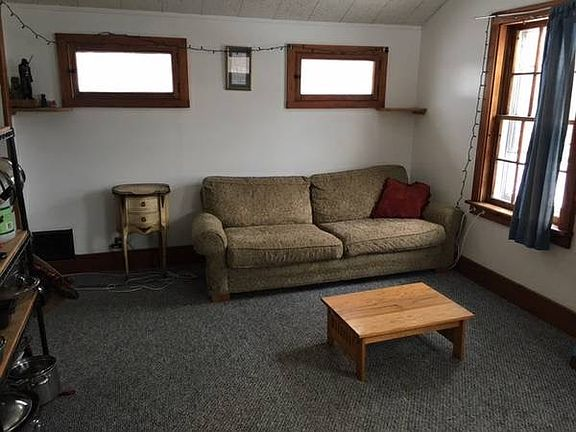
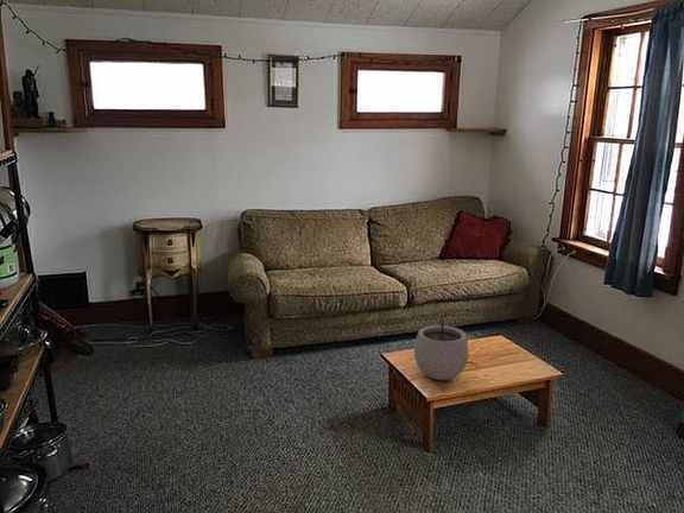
+ plant pot (441, 344)
